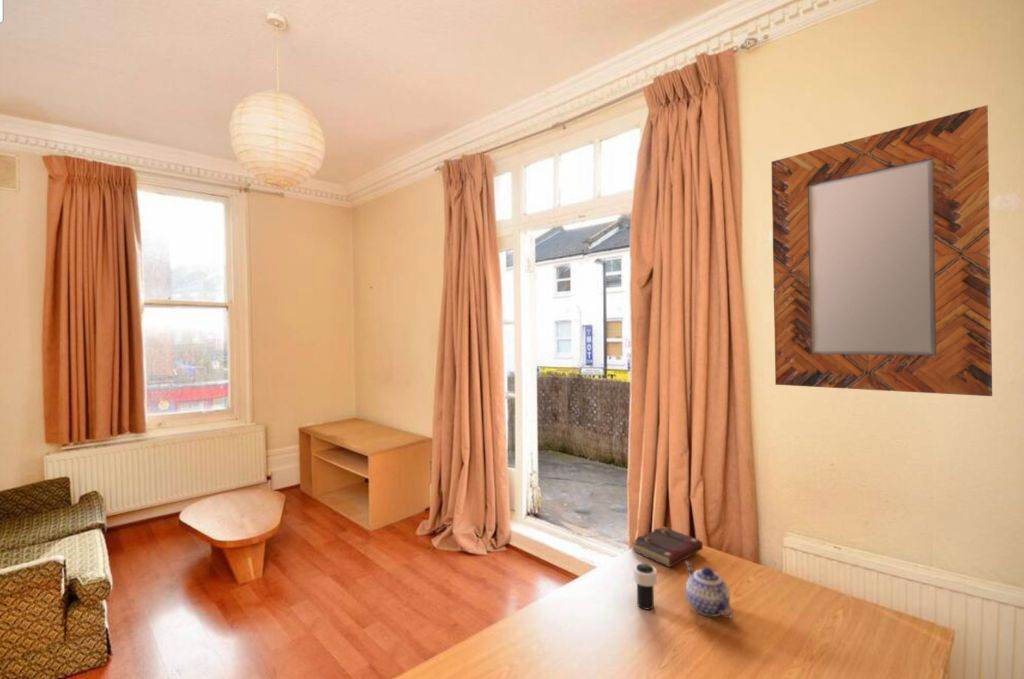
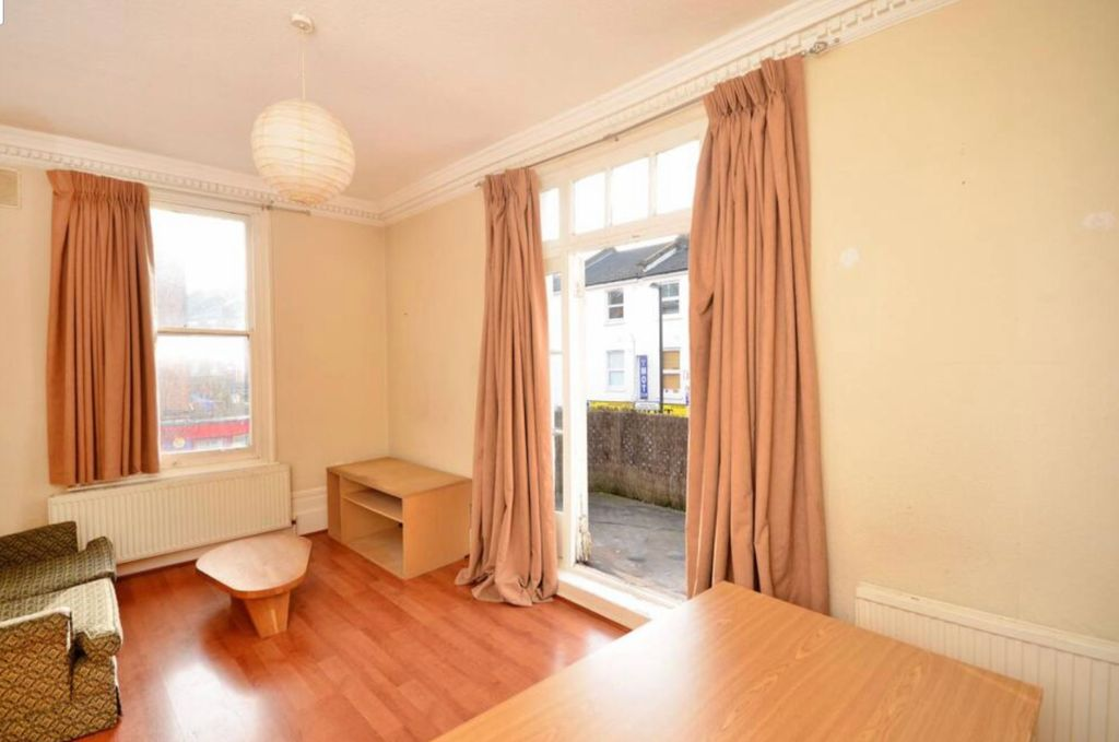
- book (666, 544)
- cup (645, 586)
- home mirror (868, 264)
- teapot (707, 587)
